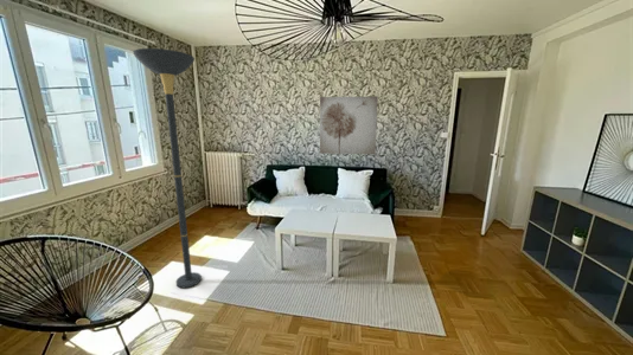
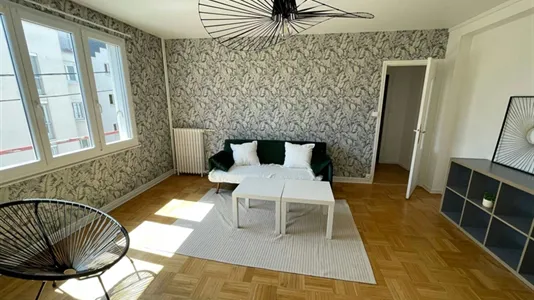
- wall art (347, 125)
- floor lamp (178, 178)
